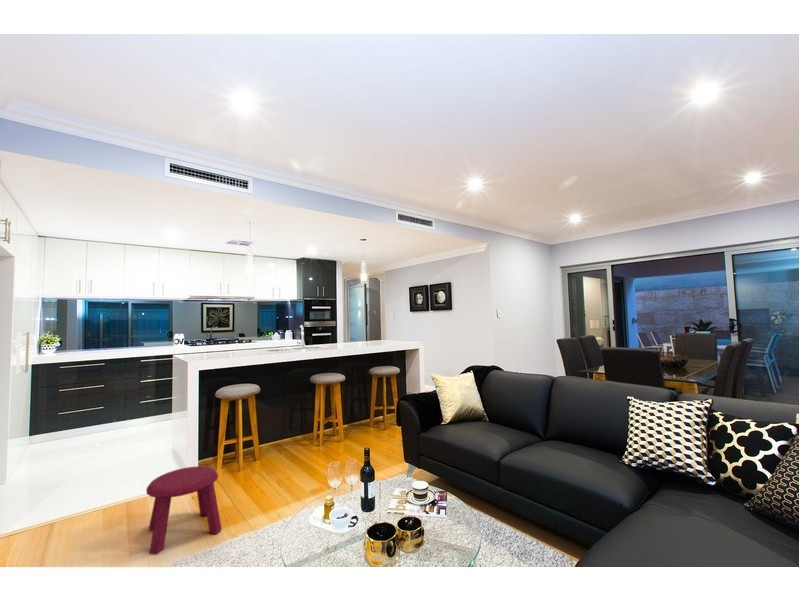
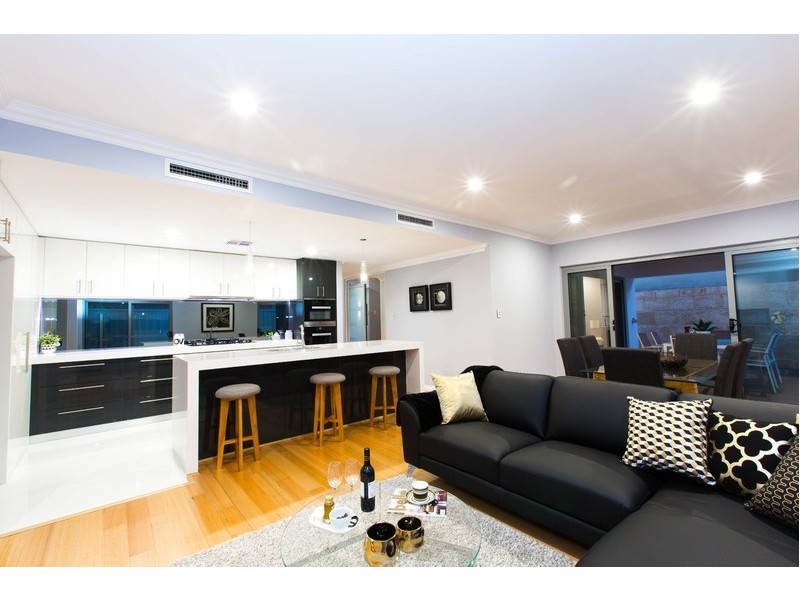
- stool (182, 495)
